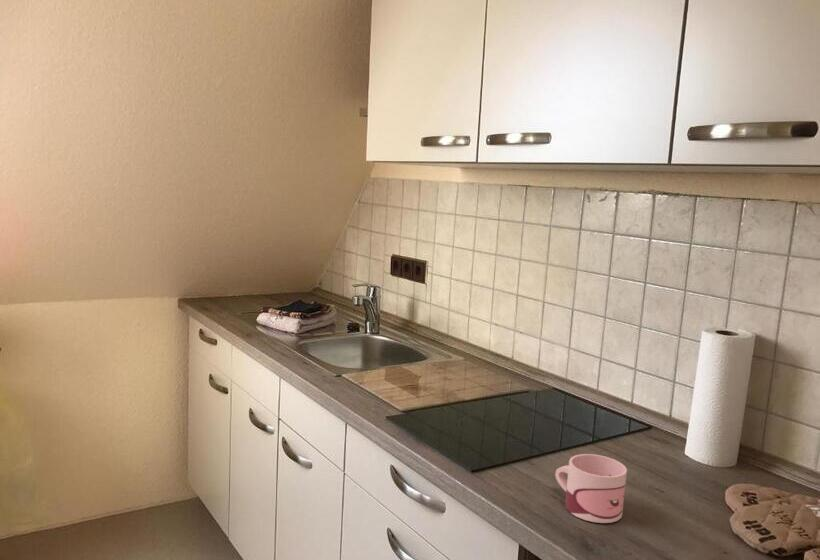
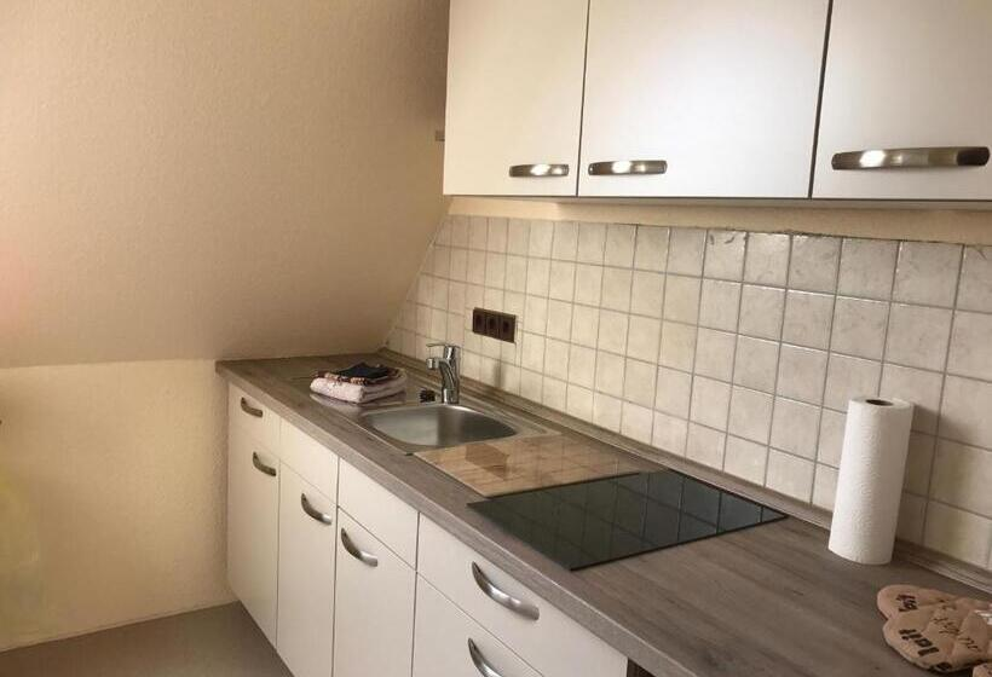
- mug (588, 484)
